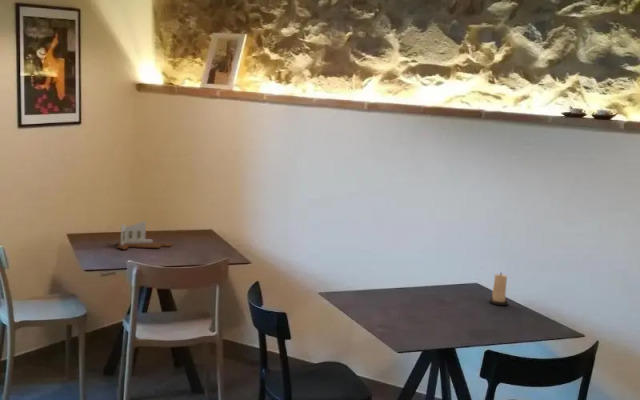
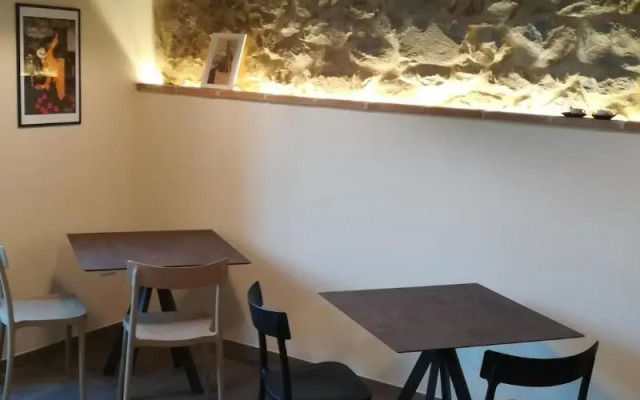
- candle (499, 287)
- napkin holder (142, 234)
